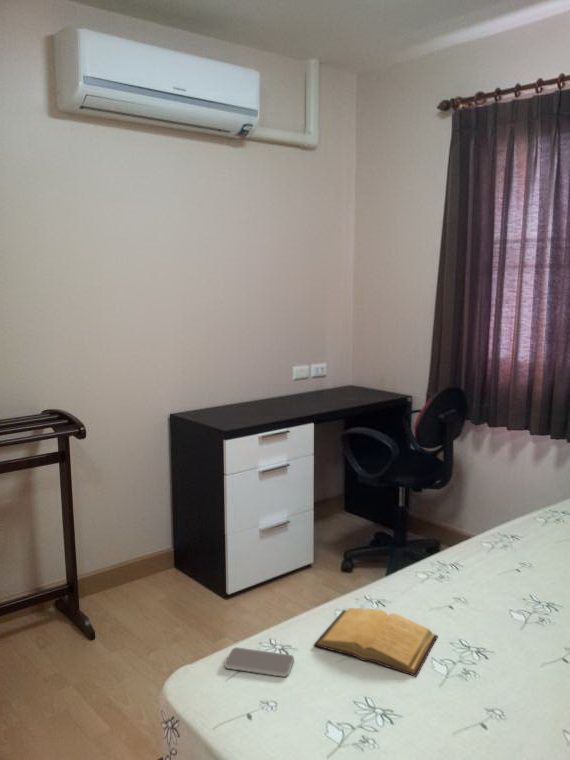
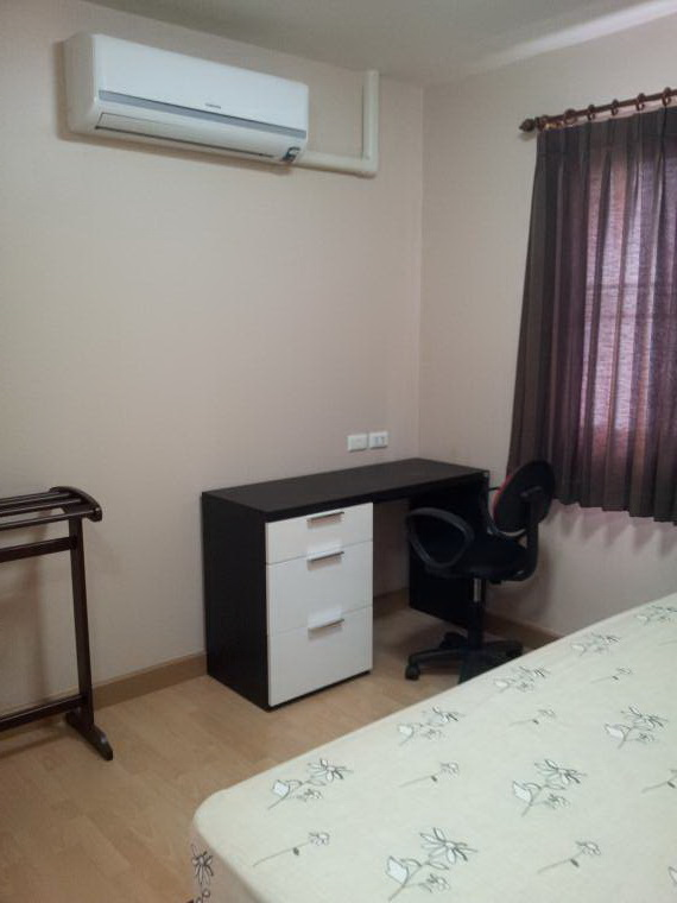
- smartphone (259, 661)
- book (376, 634)
